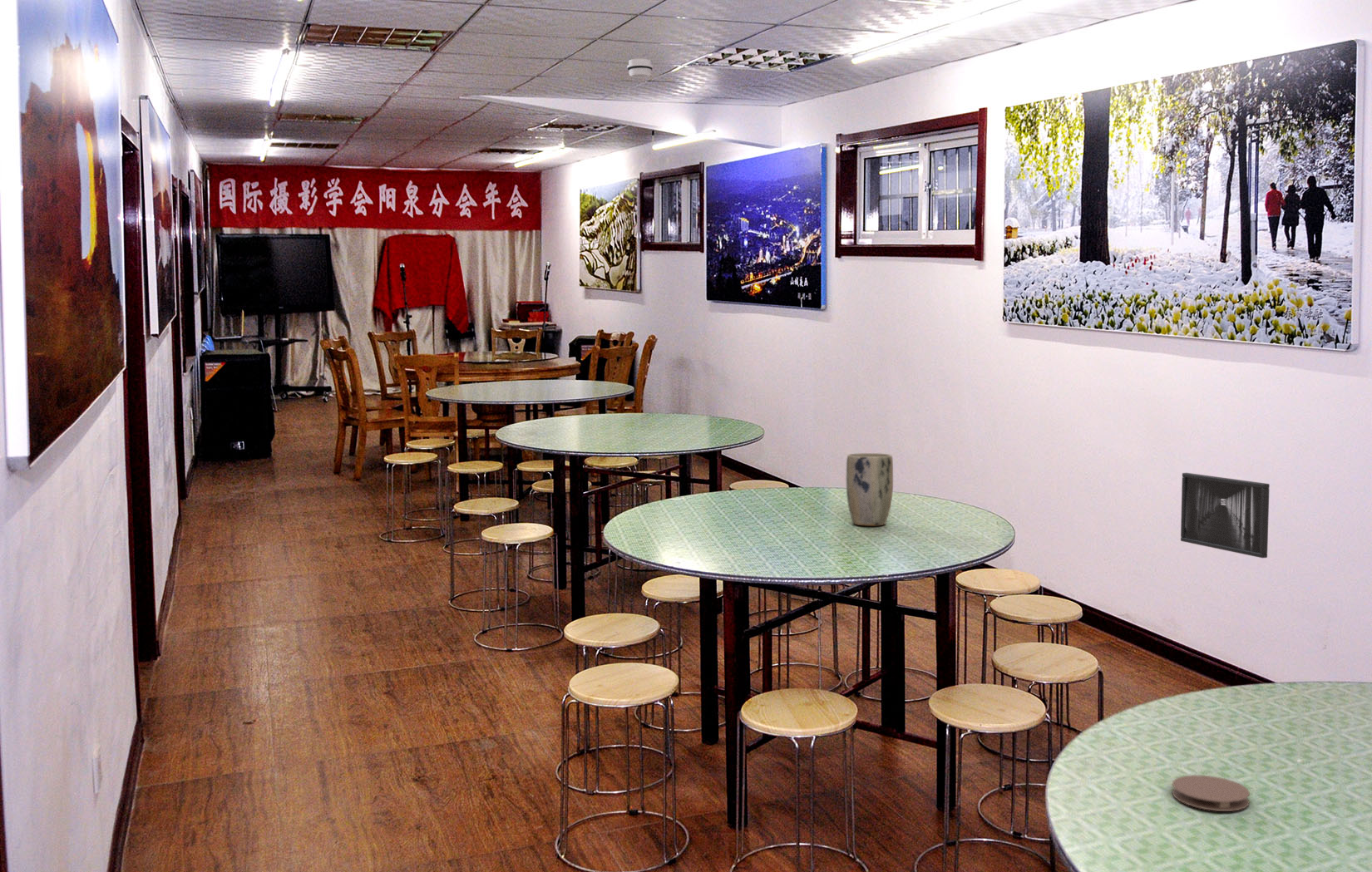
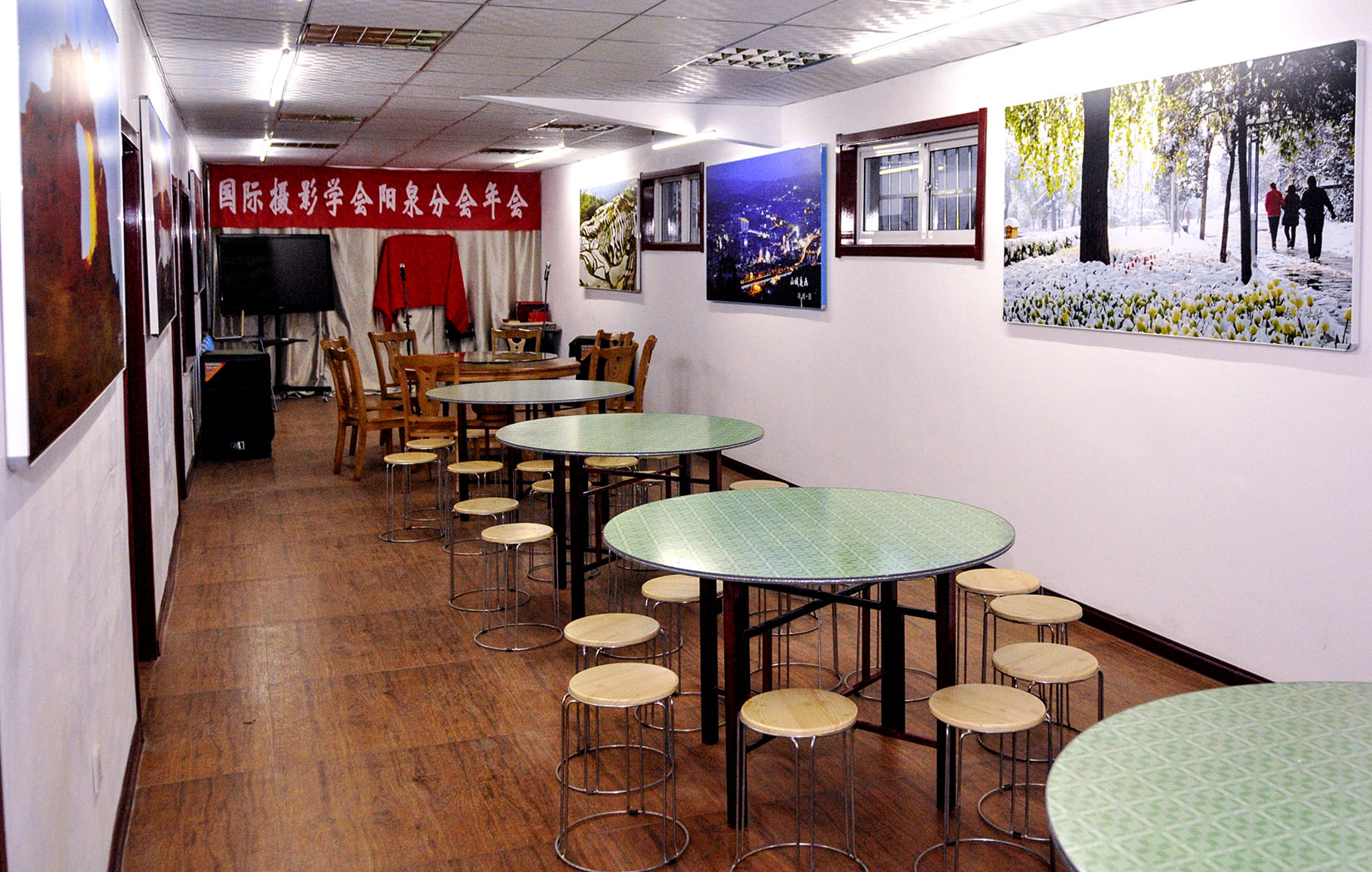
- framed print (1222, 514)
- smoke detector (639, 68)
- plant pot (869, 489)
- coaster (1210, 792)
